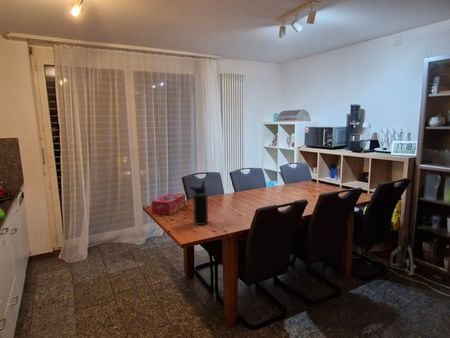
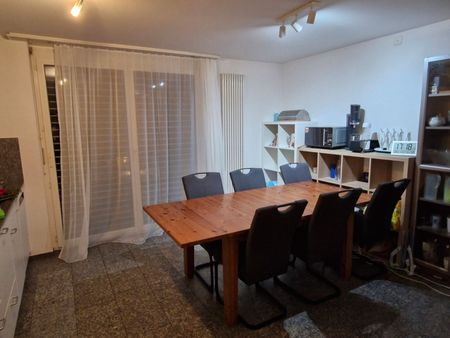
- tissue box (169, 203)
- water bottle (198, 202)
